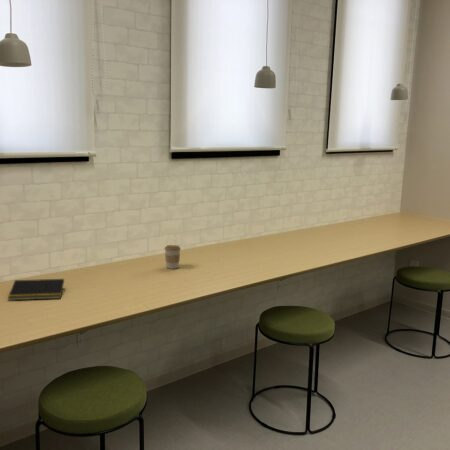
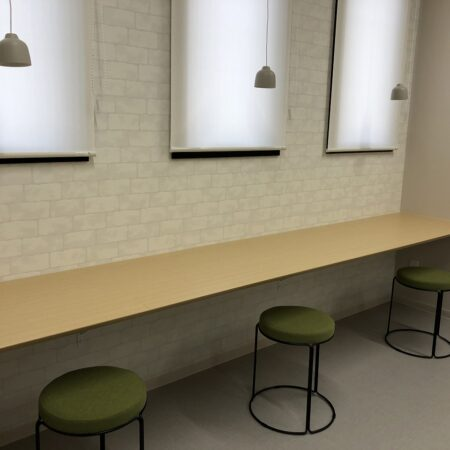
- coffee cup (172, 256)
- notepad (37, 289)
